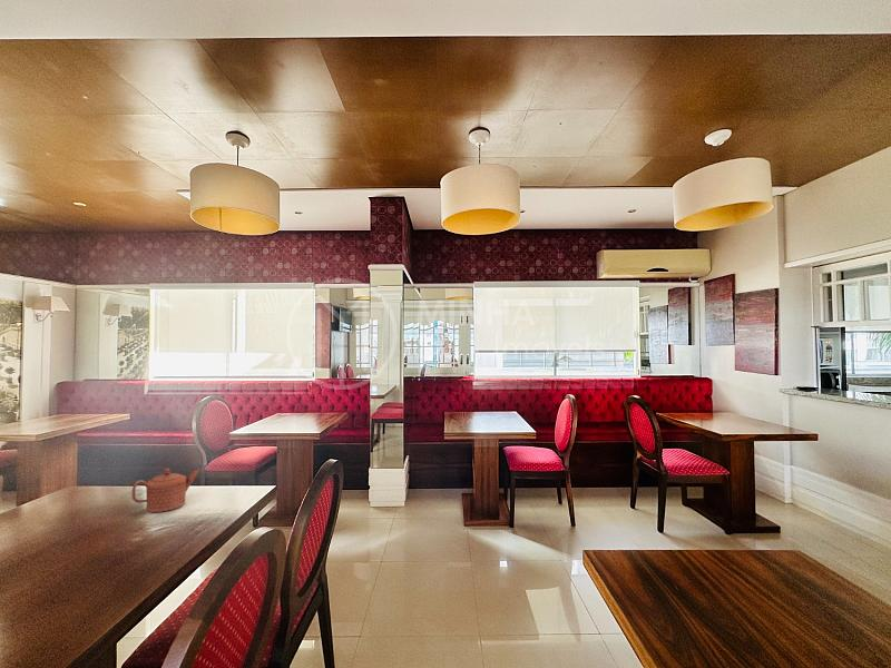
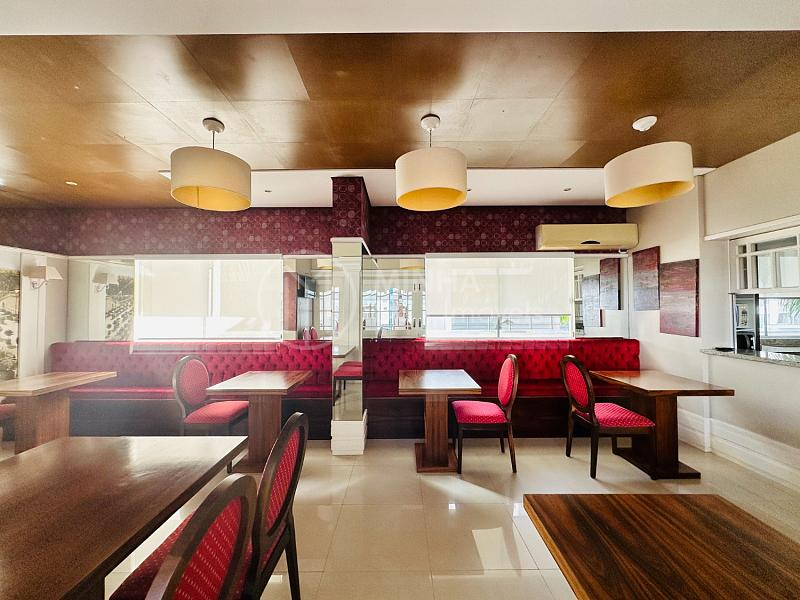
- teapot (166, 487)
